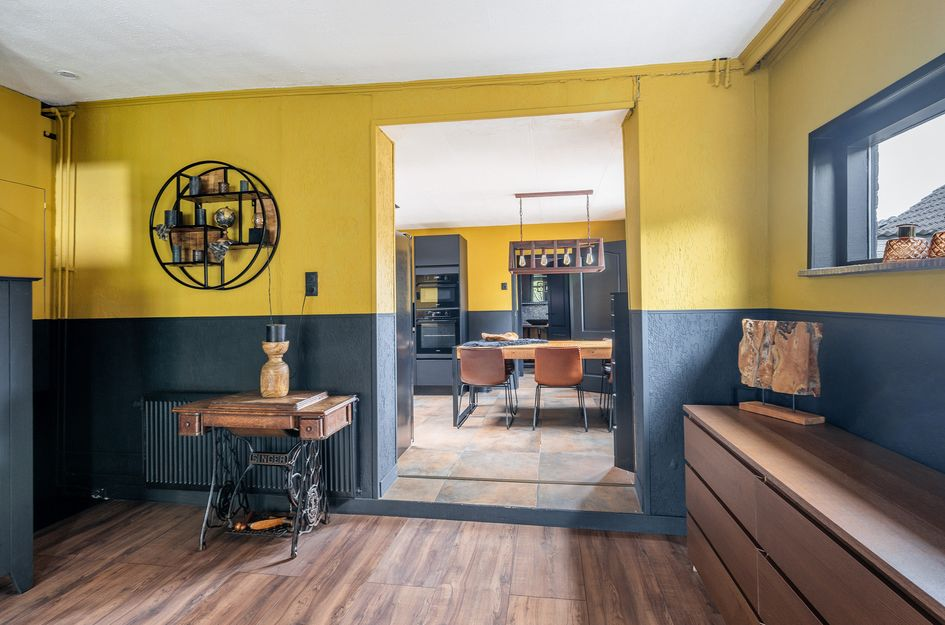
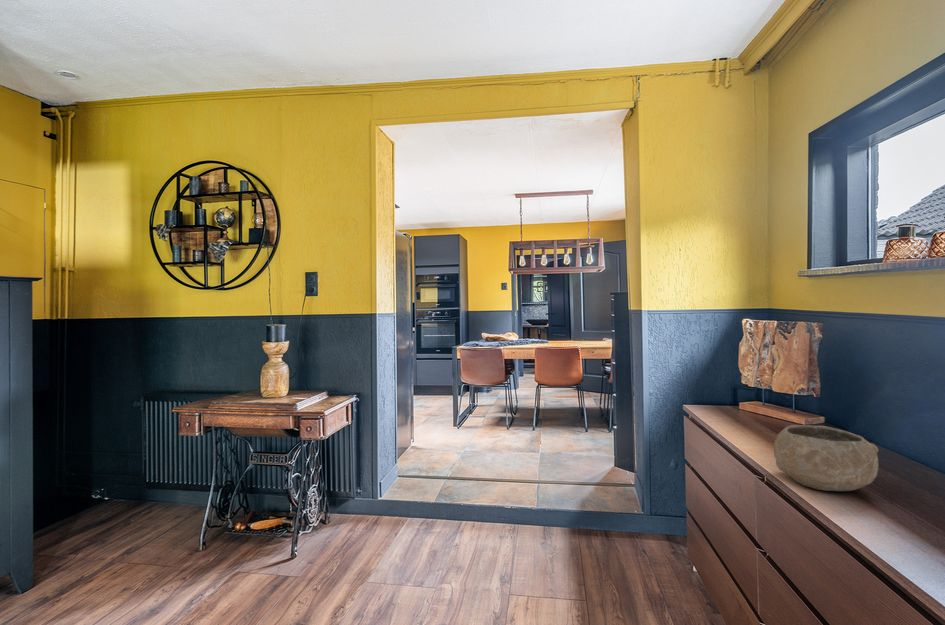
+ bowl (823, 458)
